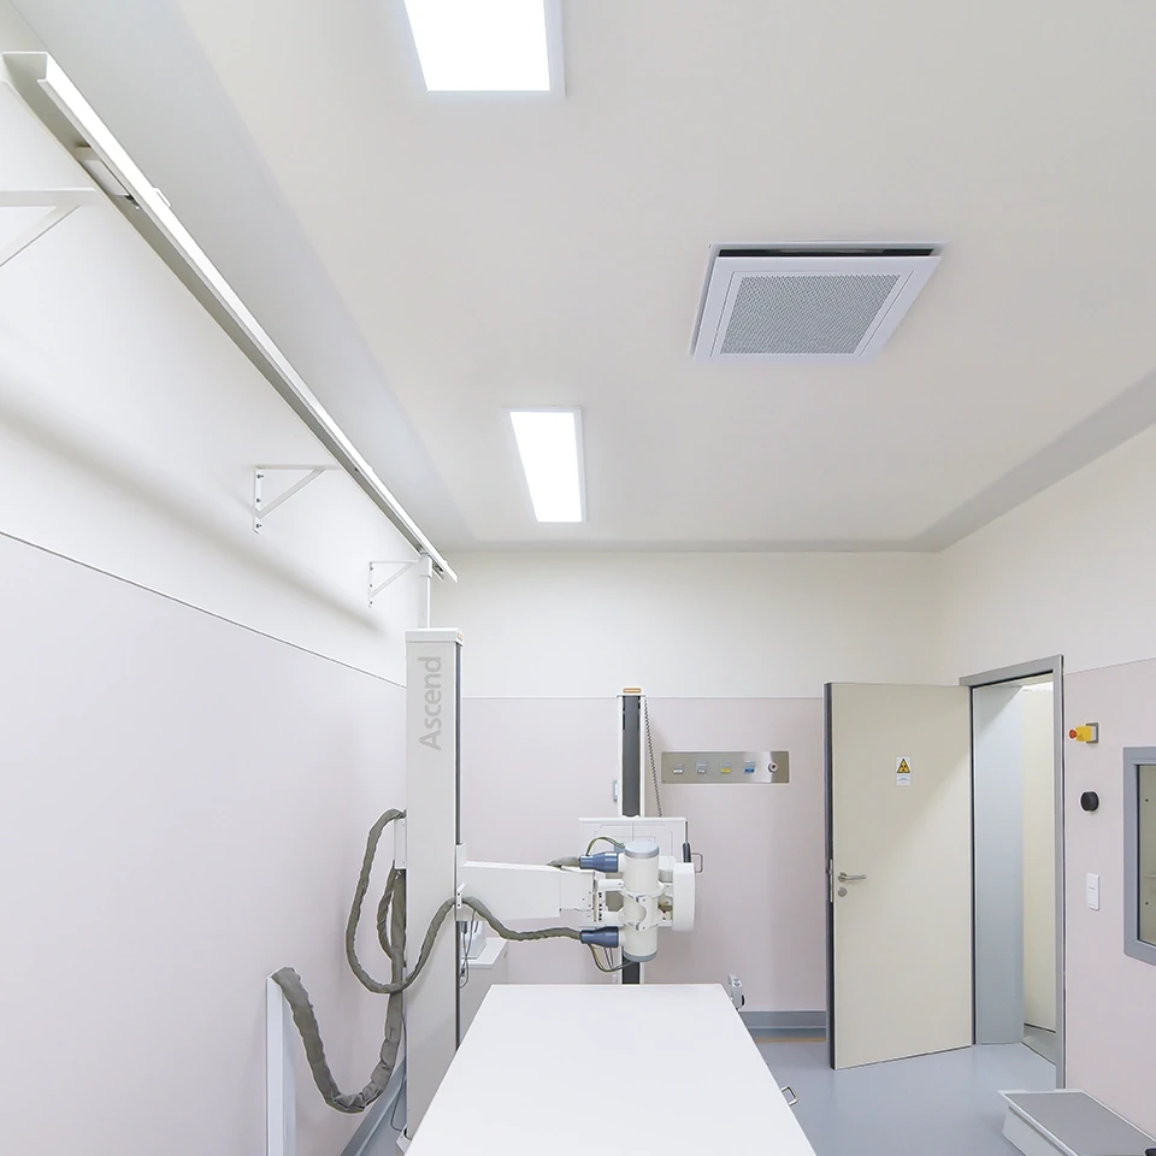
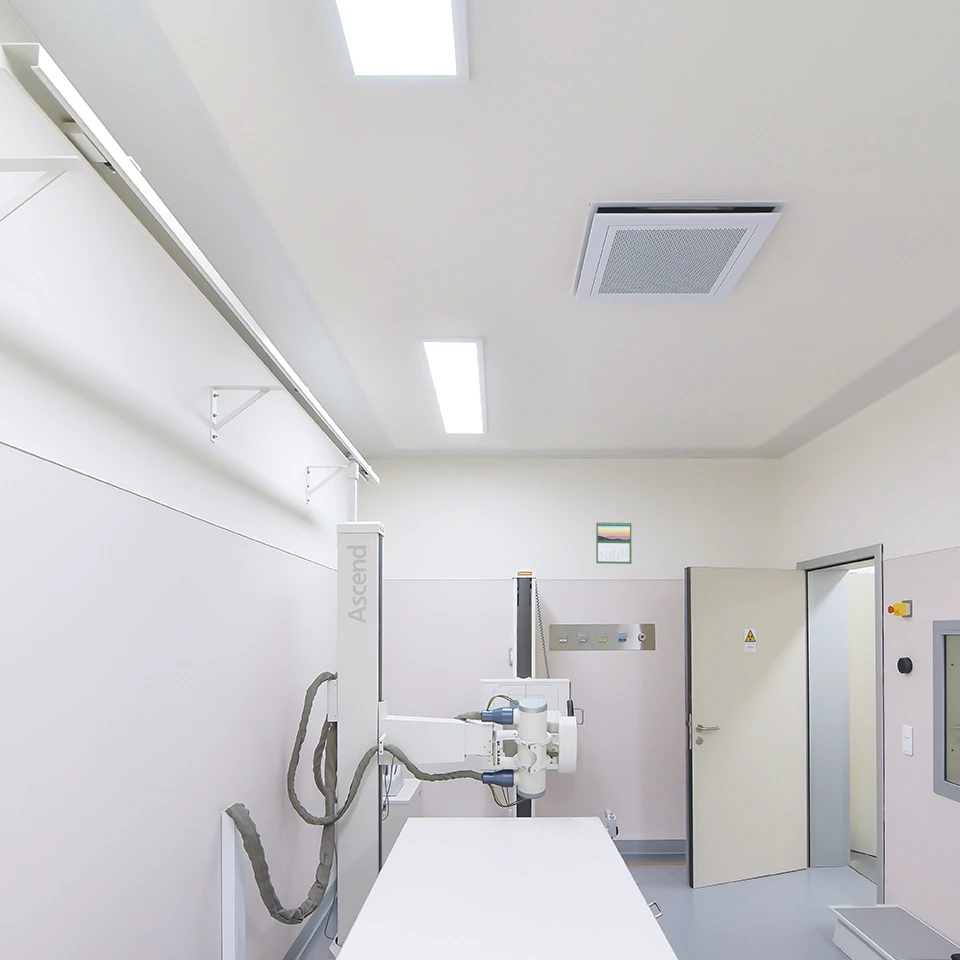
+ calendar (613, 542)
